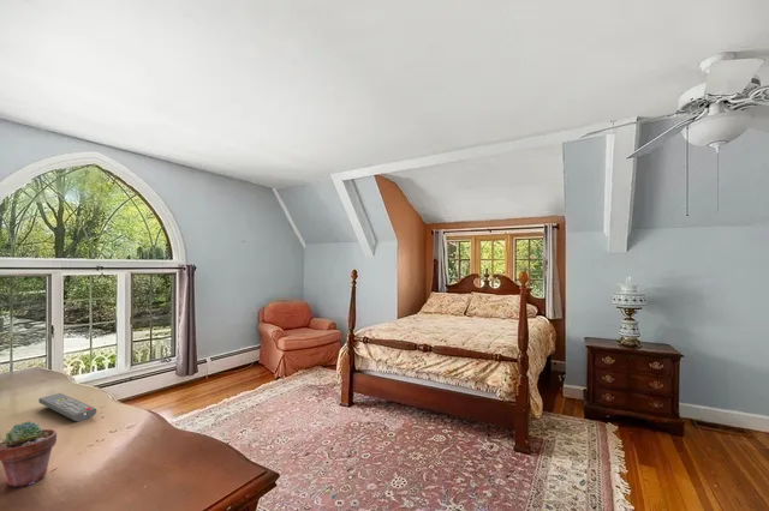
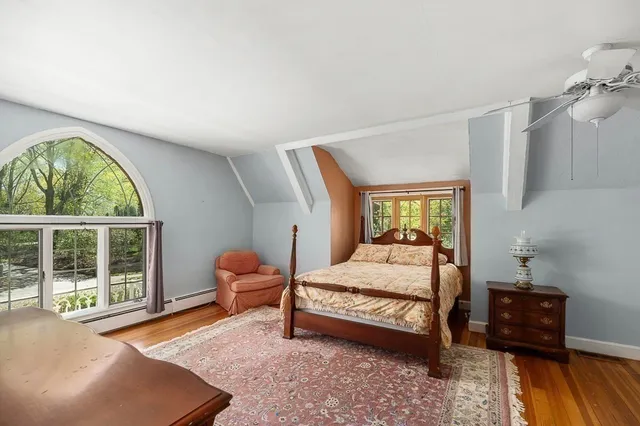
- remote control (66, 407)
- potted succulent (26, 450)
